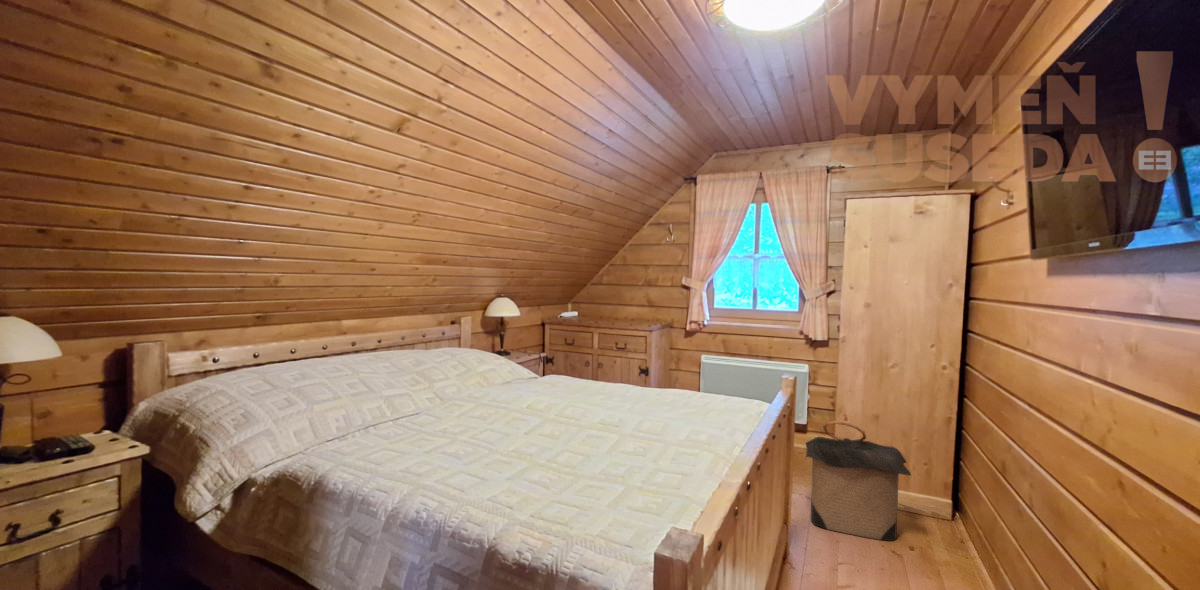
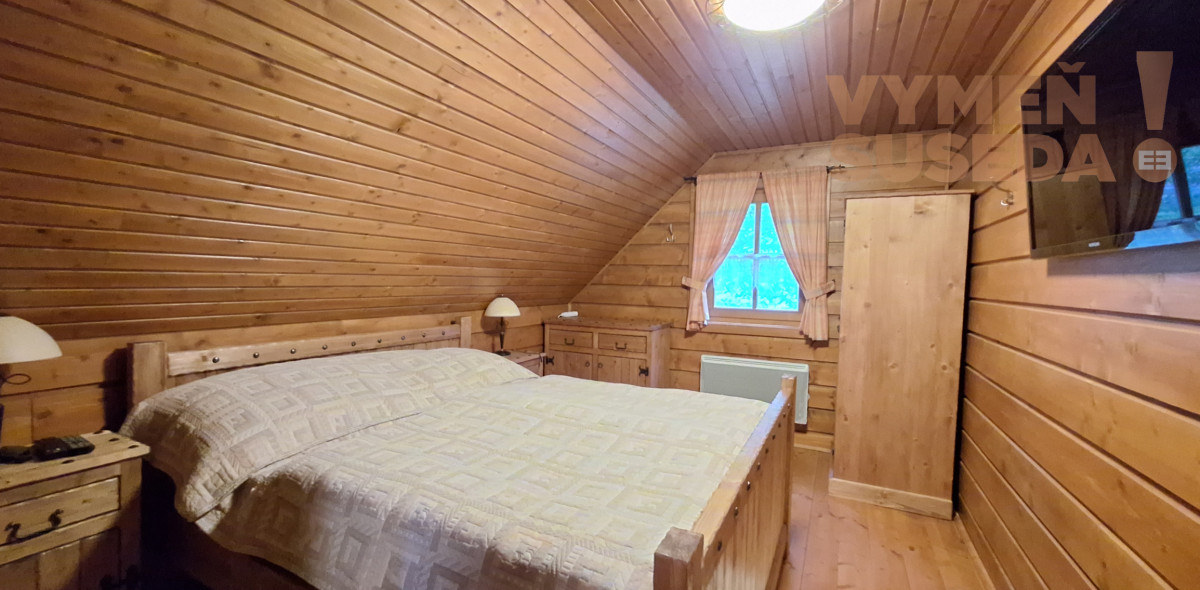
- laundry hamper (855, 473)
